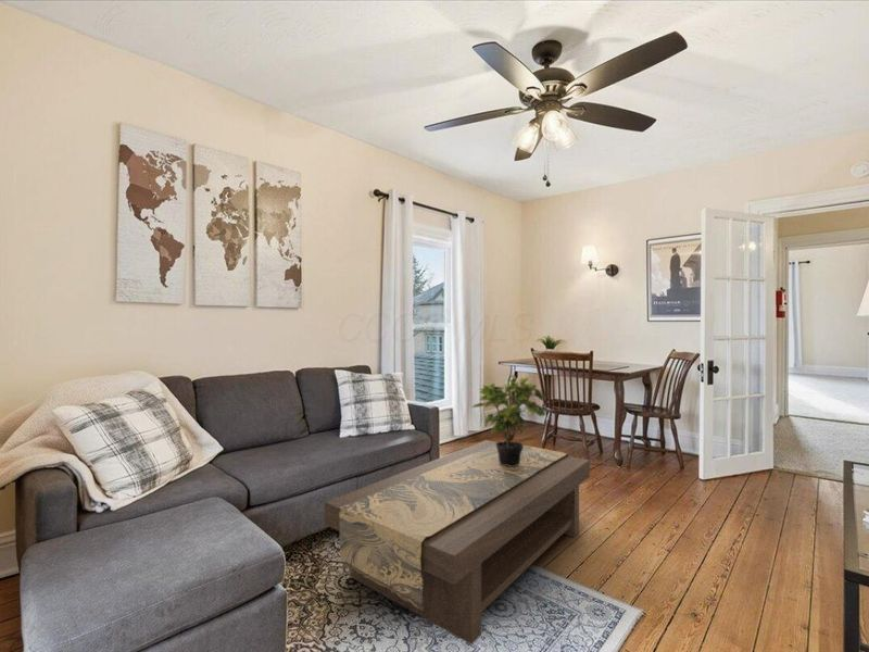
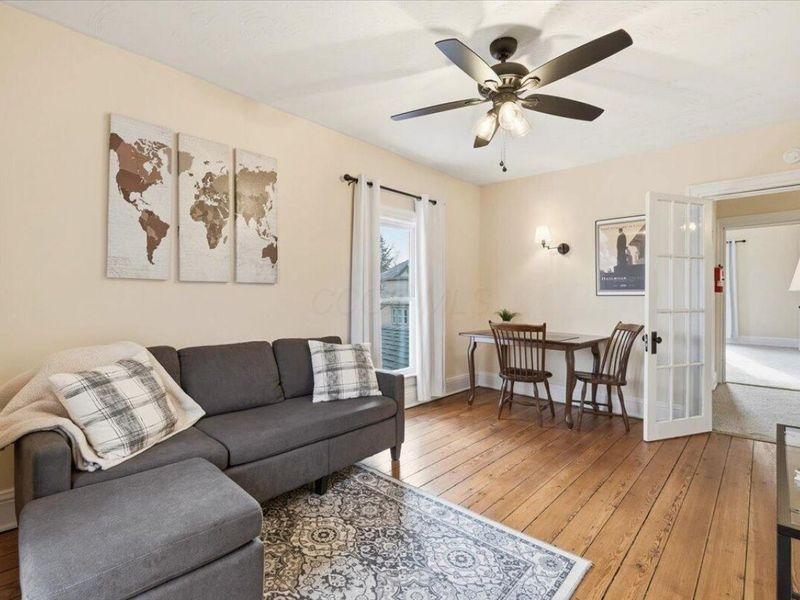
- coffee table (476, 513)
- potted plant (512, 417)
